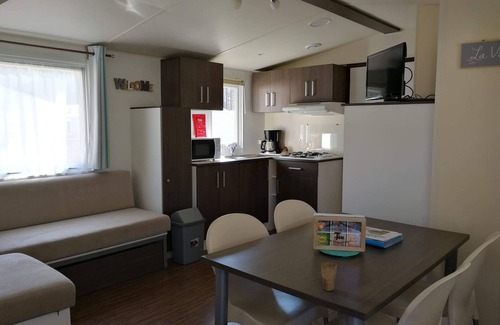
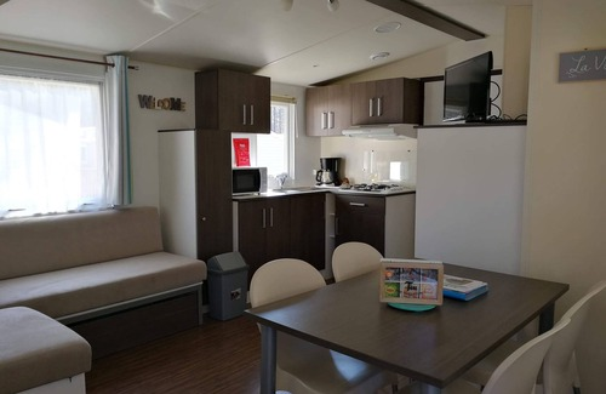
- cup (328, 273)
